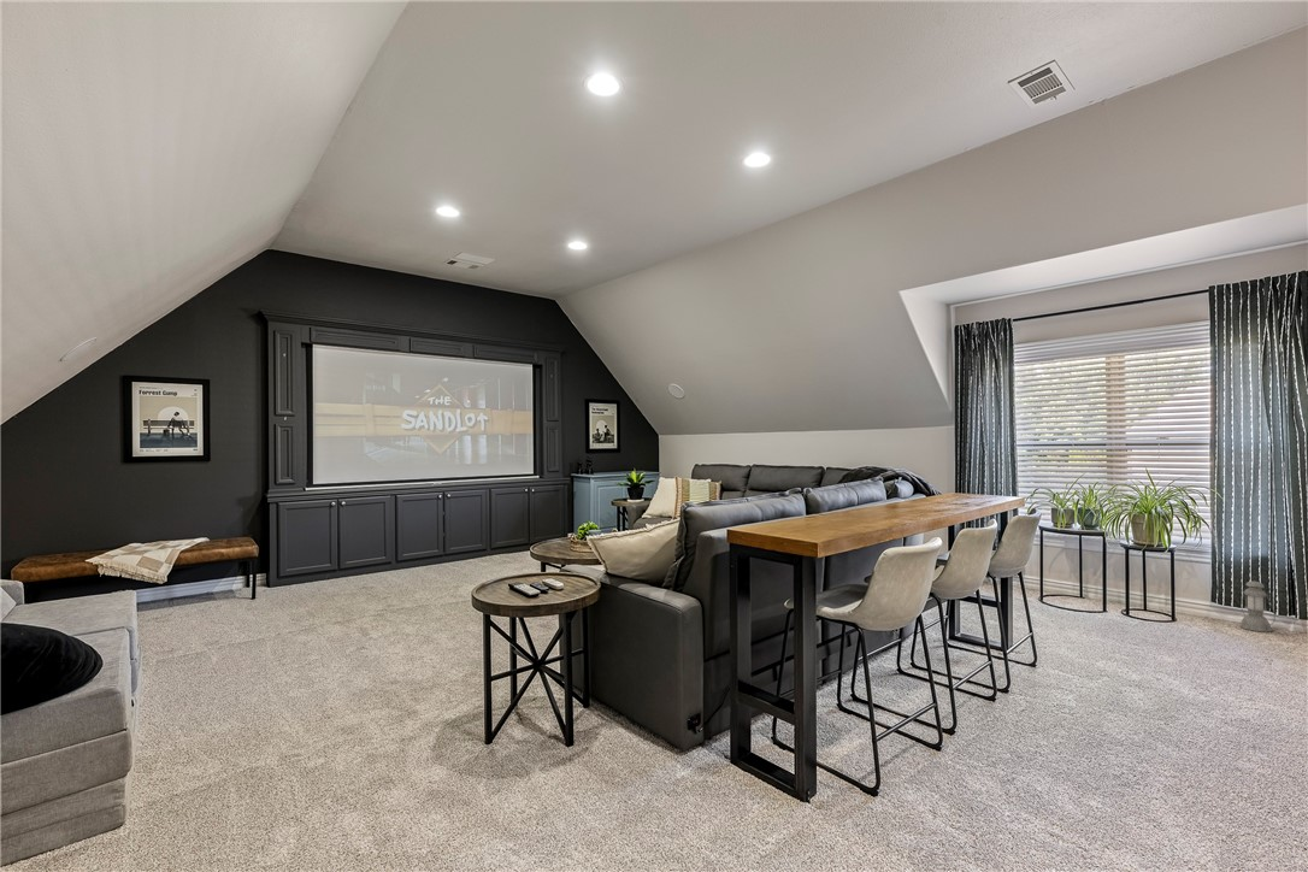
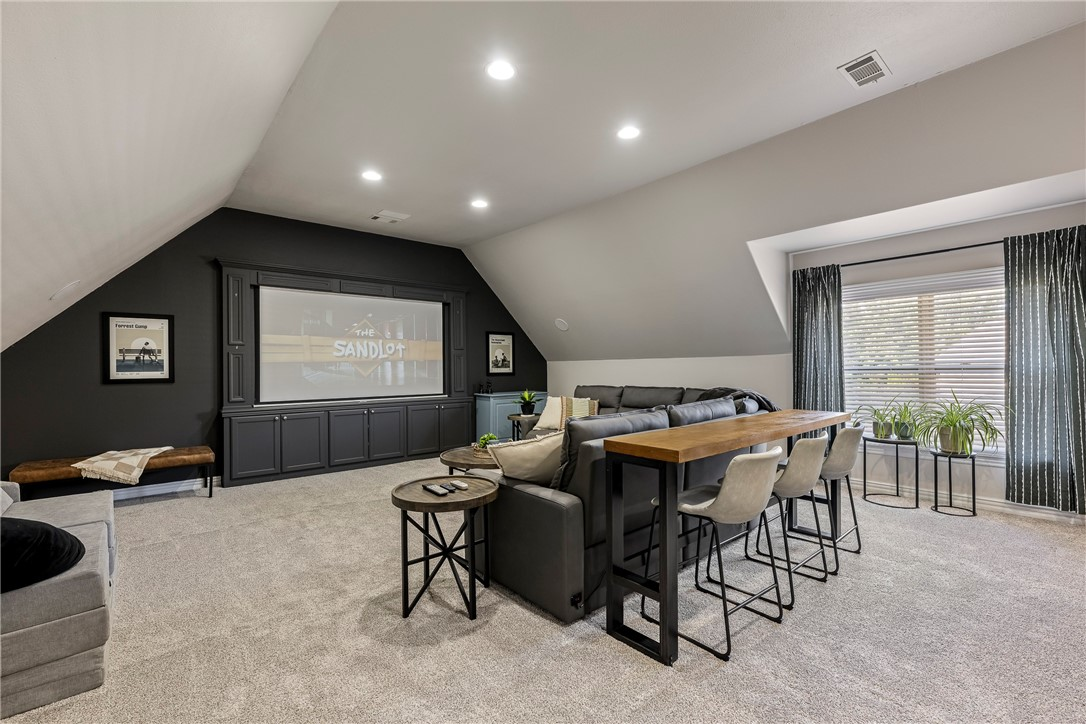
- lantern (1255, 605)
